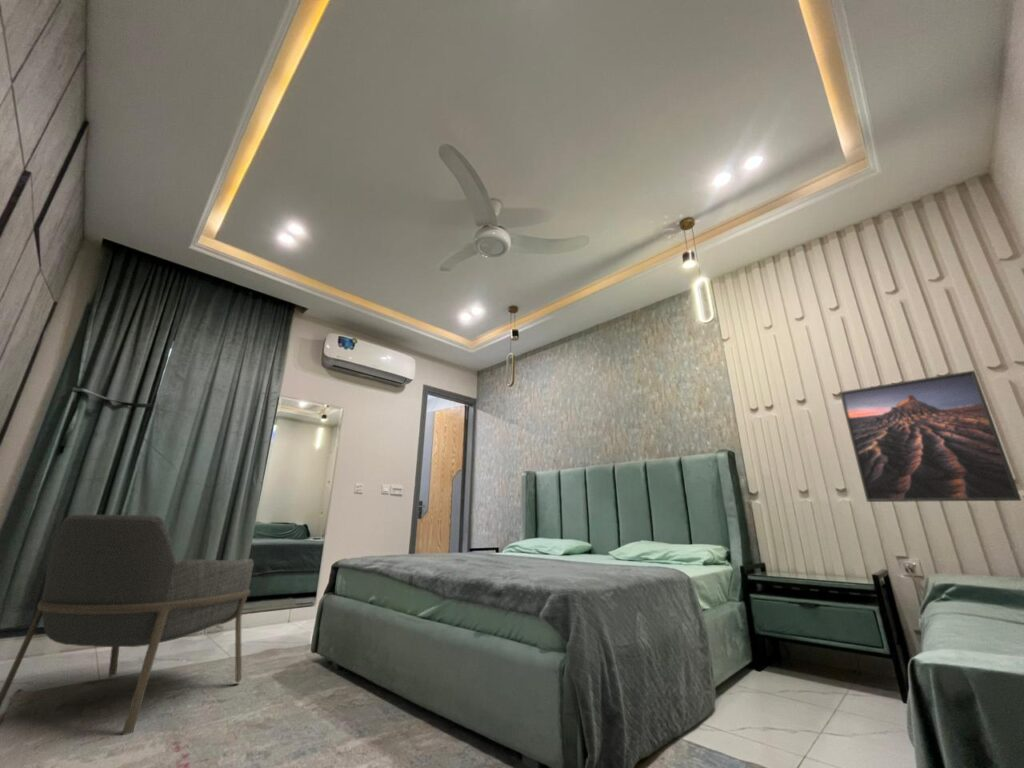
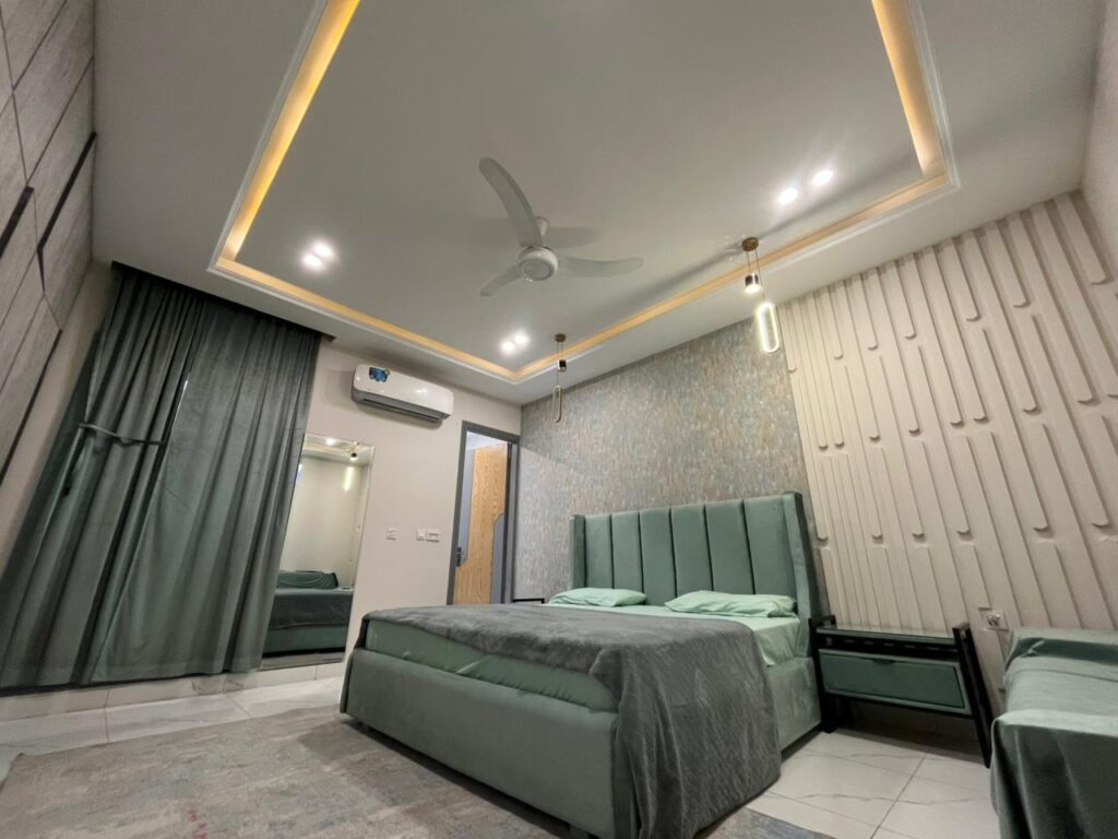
- armchair (151, 601)
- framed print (918, 439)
